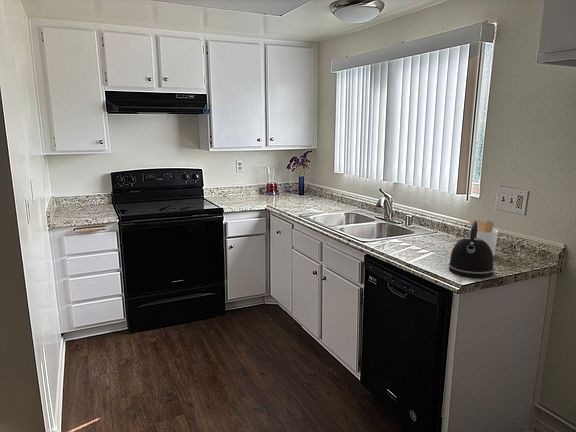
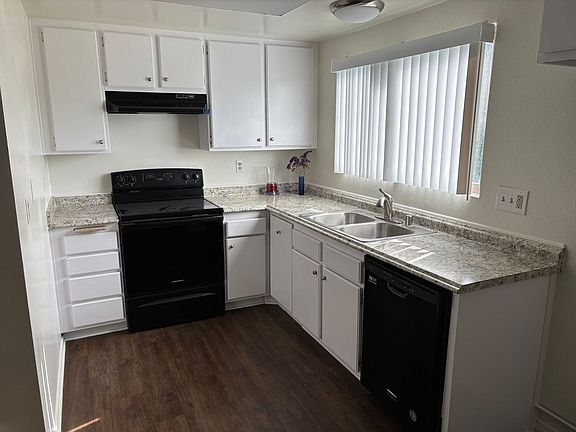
- kettle (472, 246)
- utensil holder (481, 236)
